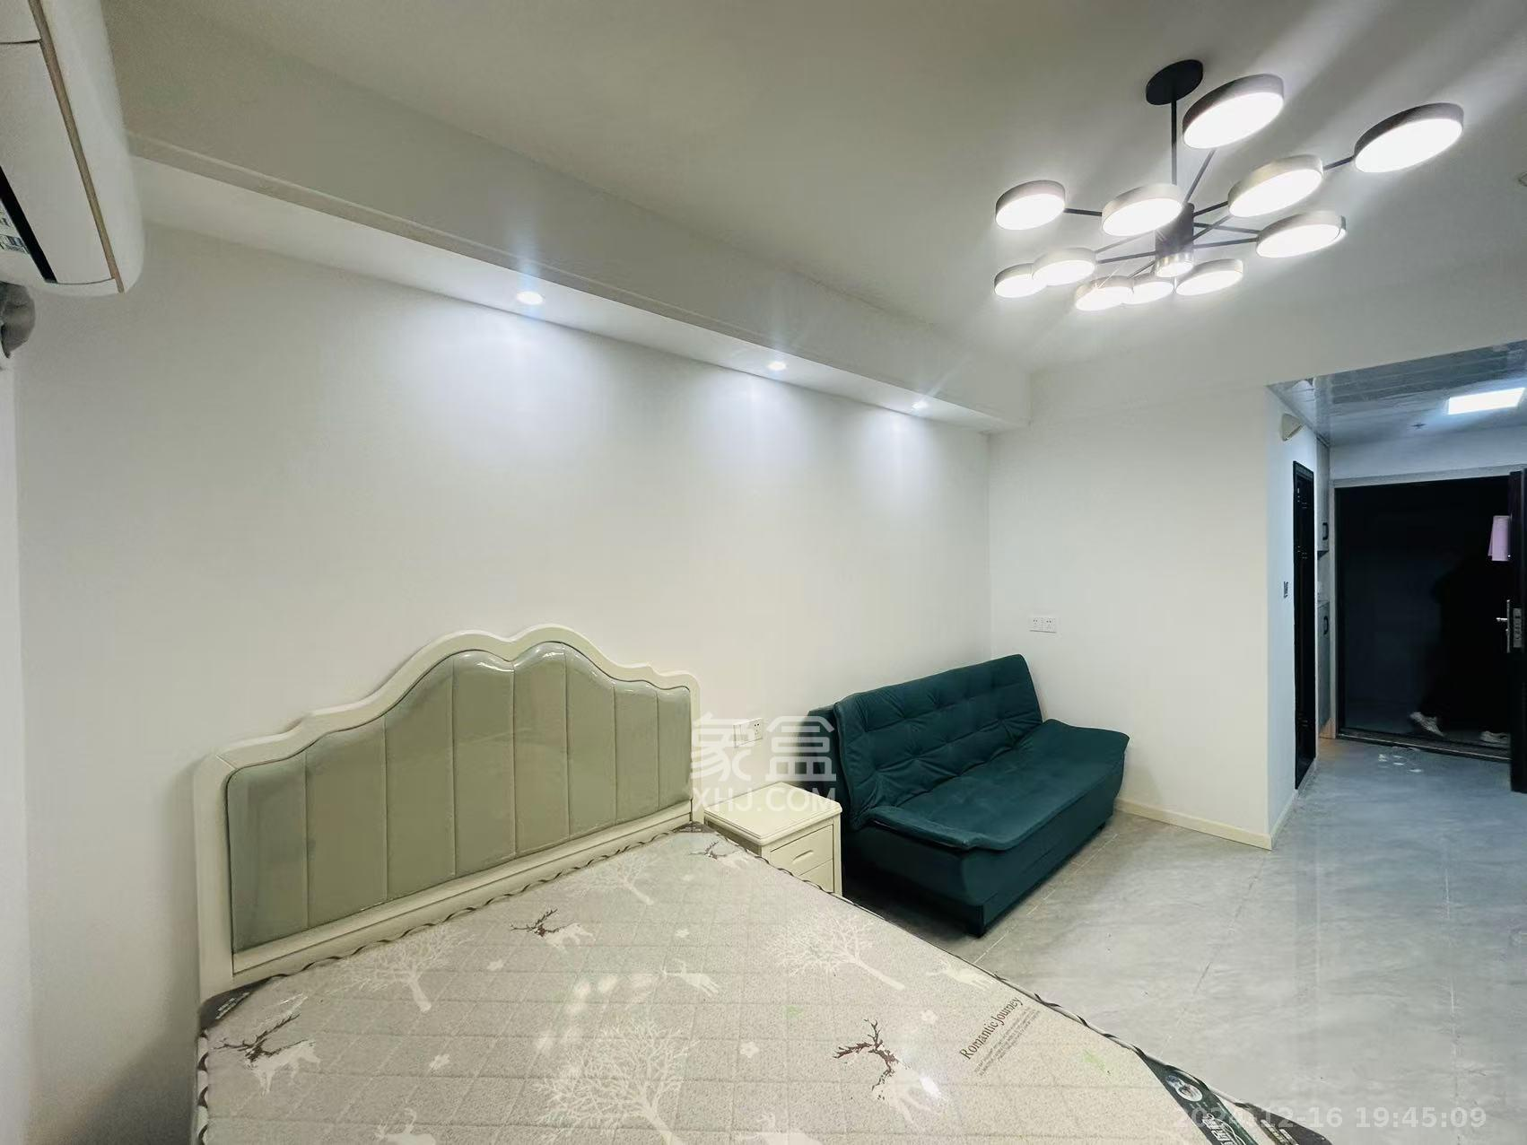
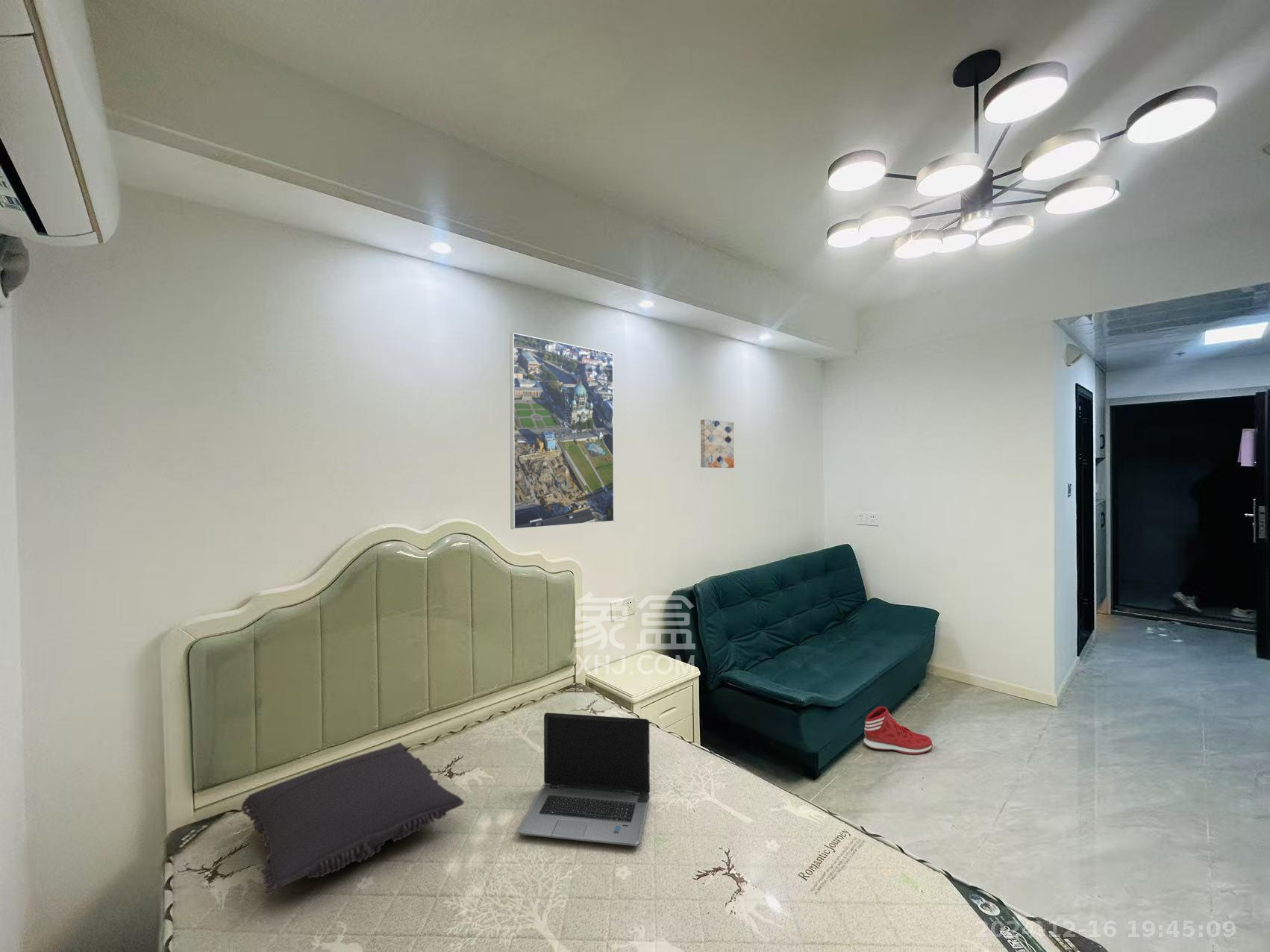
+ laptop computer (587, 775)
+ wall art (717, 444)
+ sneaker (897, 728)
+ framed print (566, 434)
+ pillow (351, 804)
